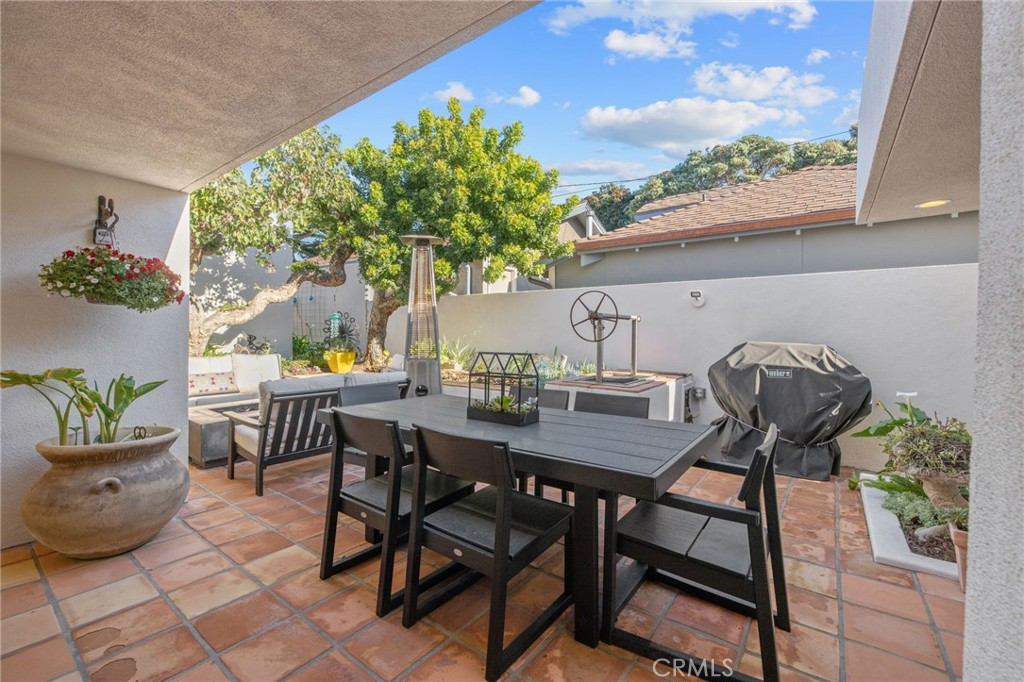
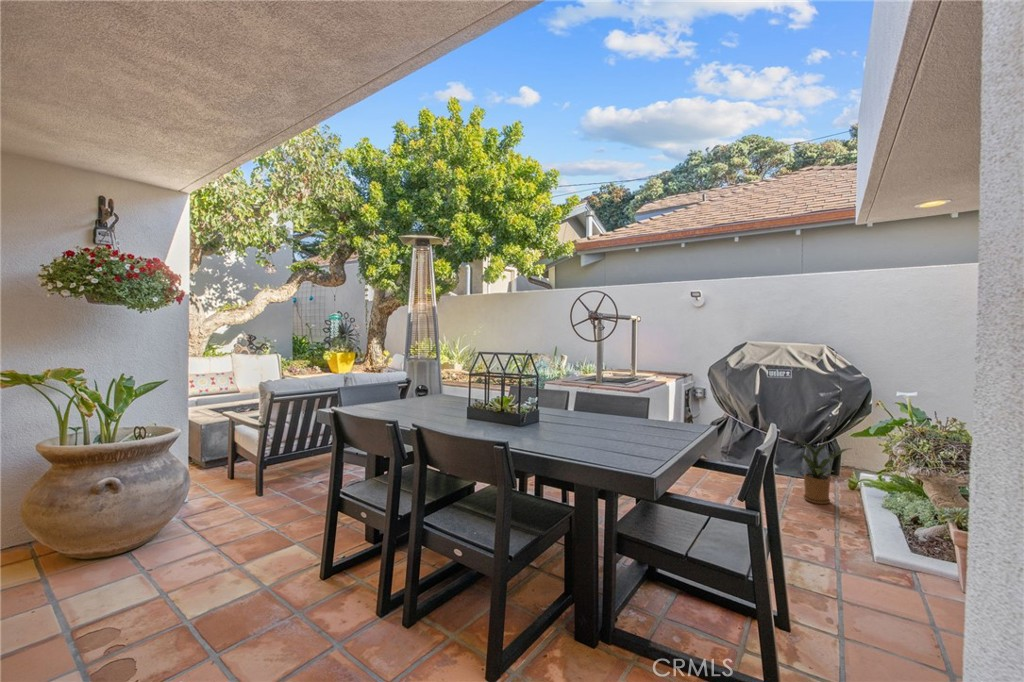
+ house plant (818, 470)
